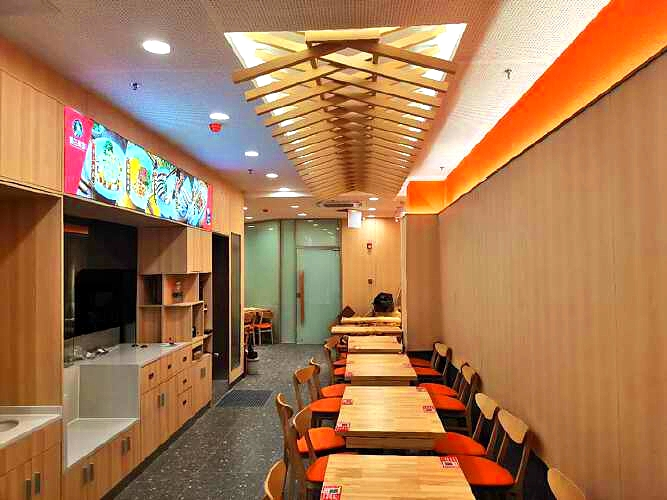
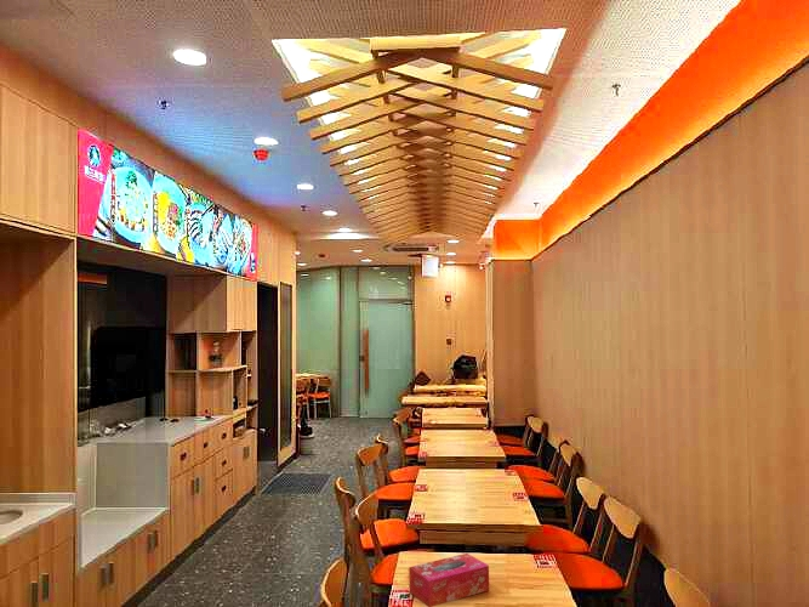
+ tissue box (449, 578)
